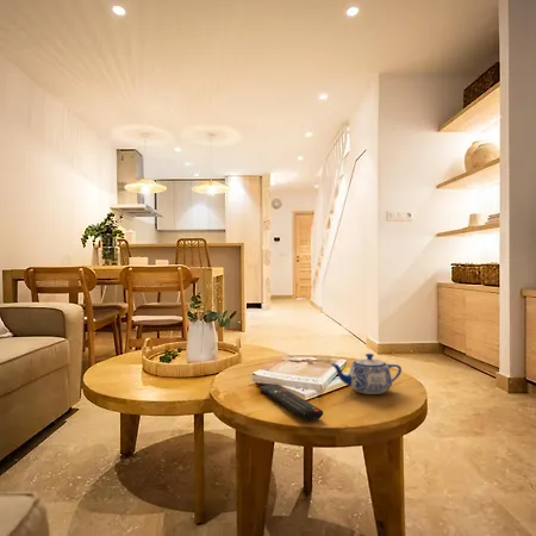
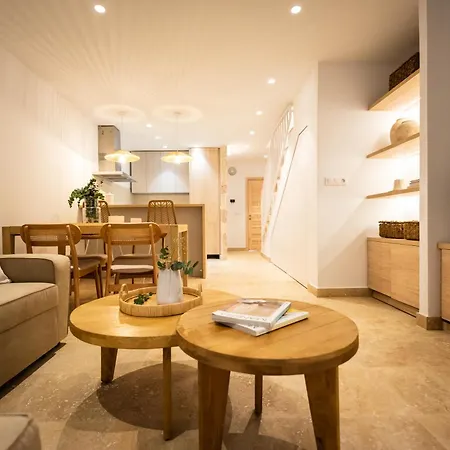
- teapot (366, 372)
- remote control (288, 400)
